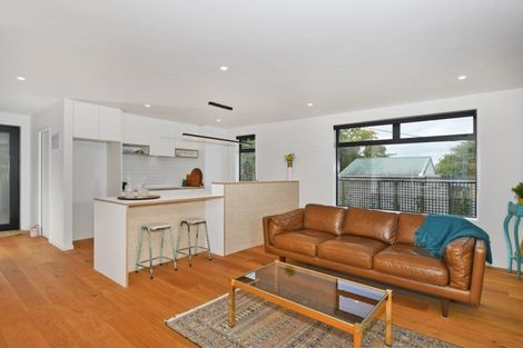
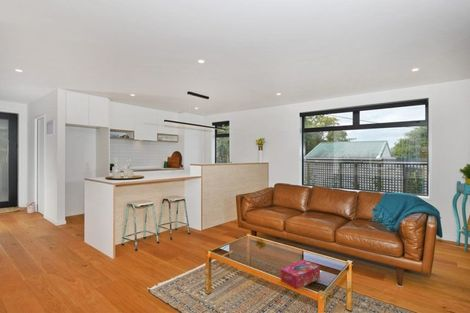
+ tissue box (300, 273)
